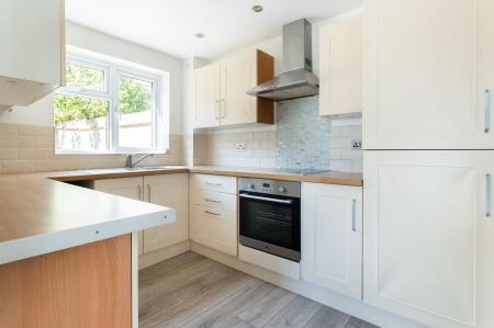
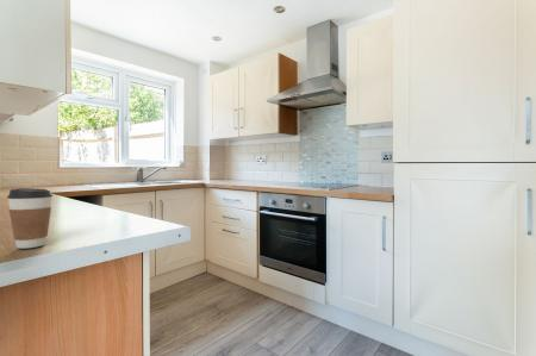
+ coffee cup (31, 217)
